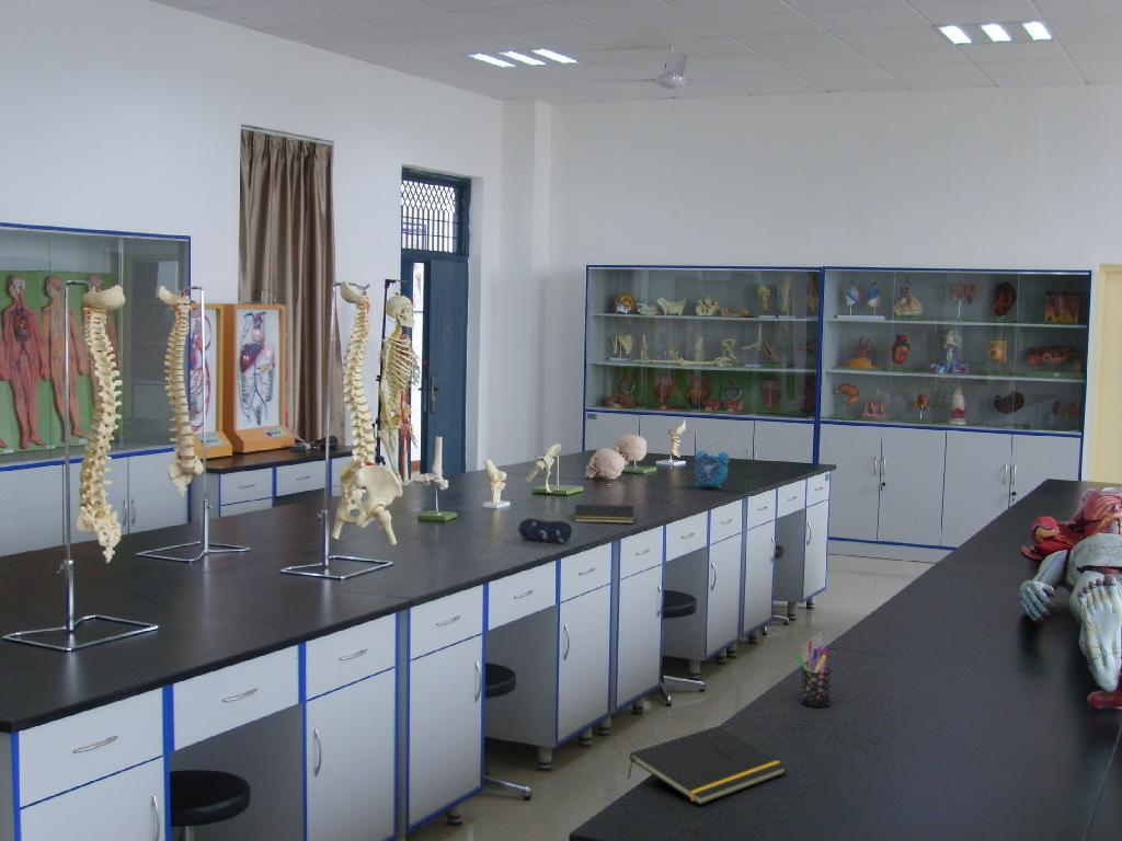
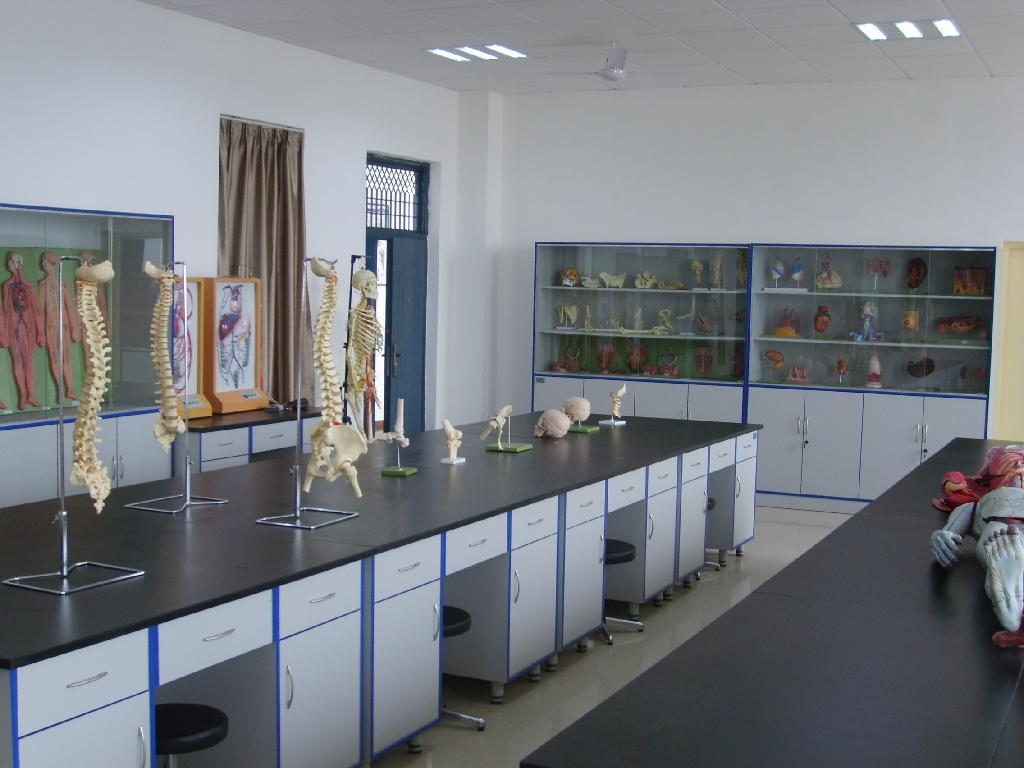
- notepad (708, 762)
- notepad (604, 514)
- pen holder (812, 673)
- pencil case (545, 530)
- alarm clock (711, 466)
